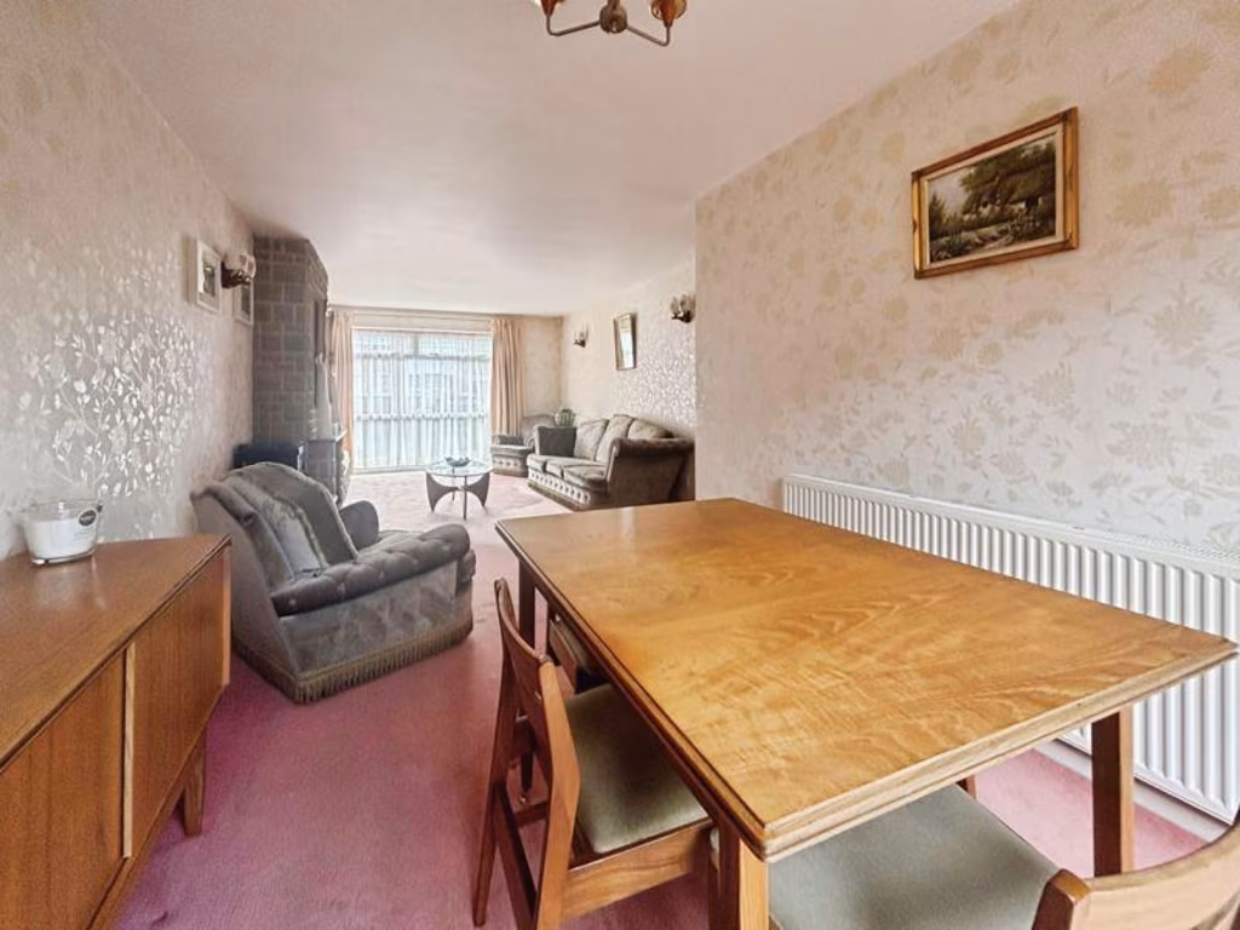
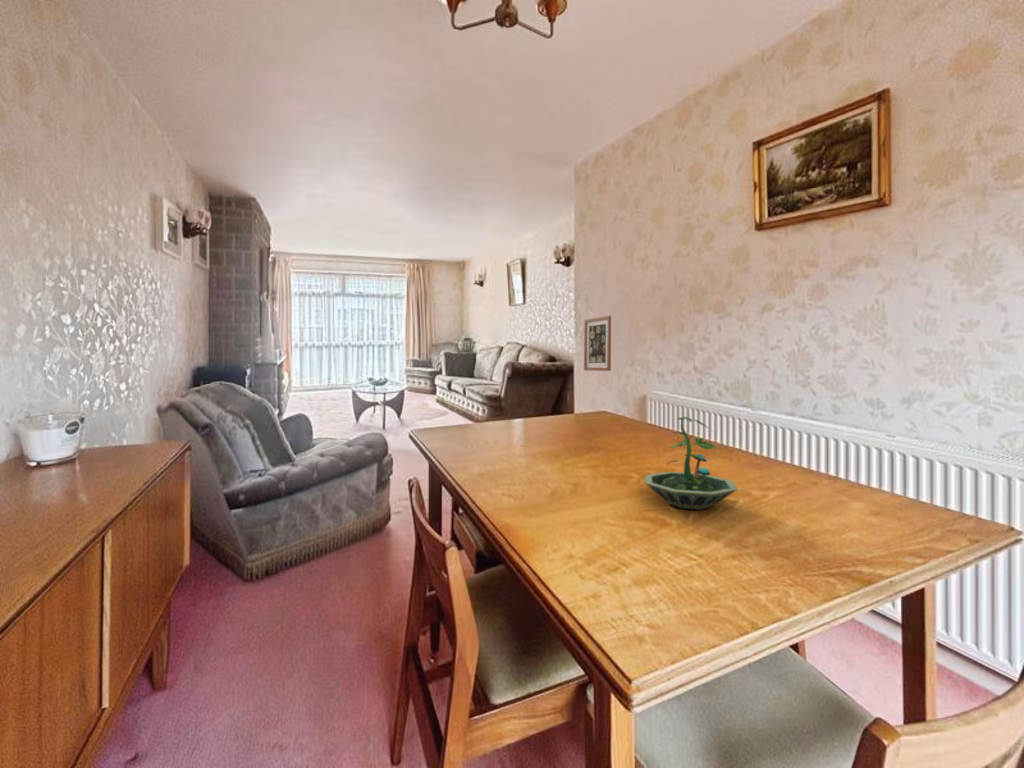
+ wall art (596, 344)
+ terrarium (687, 435)
